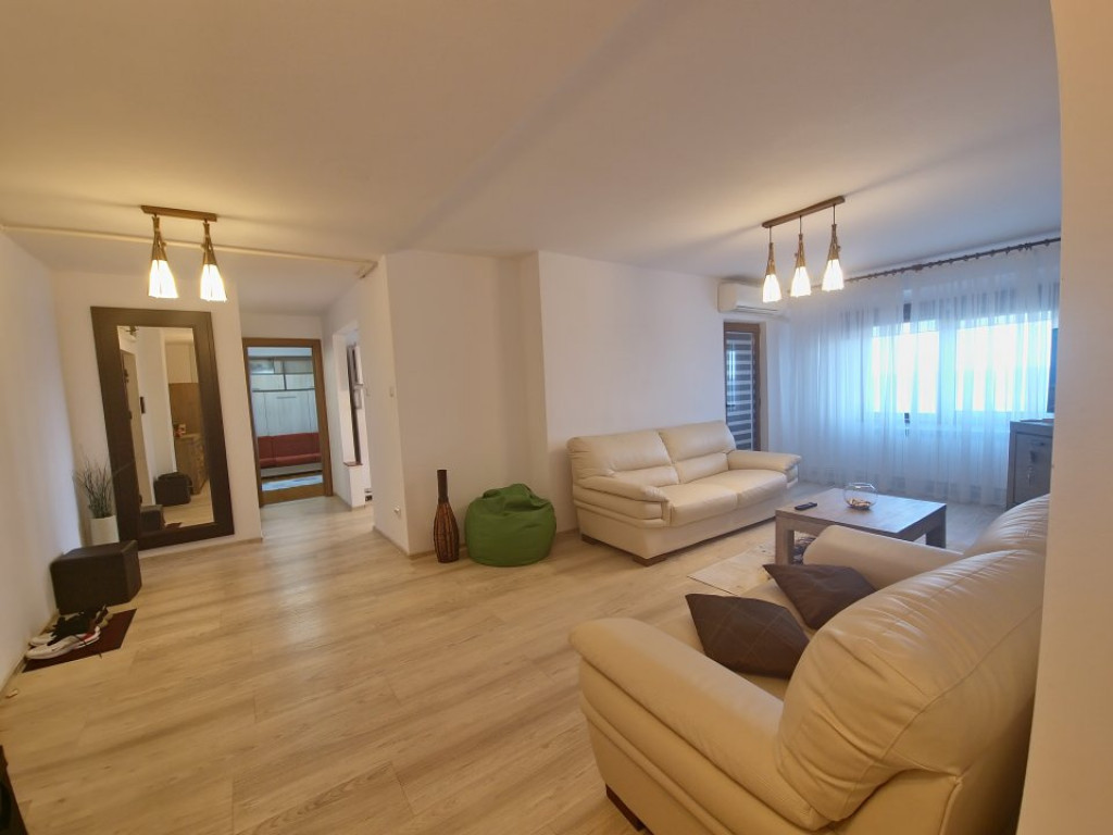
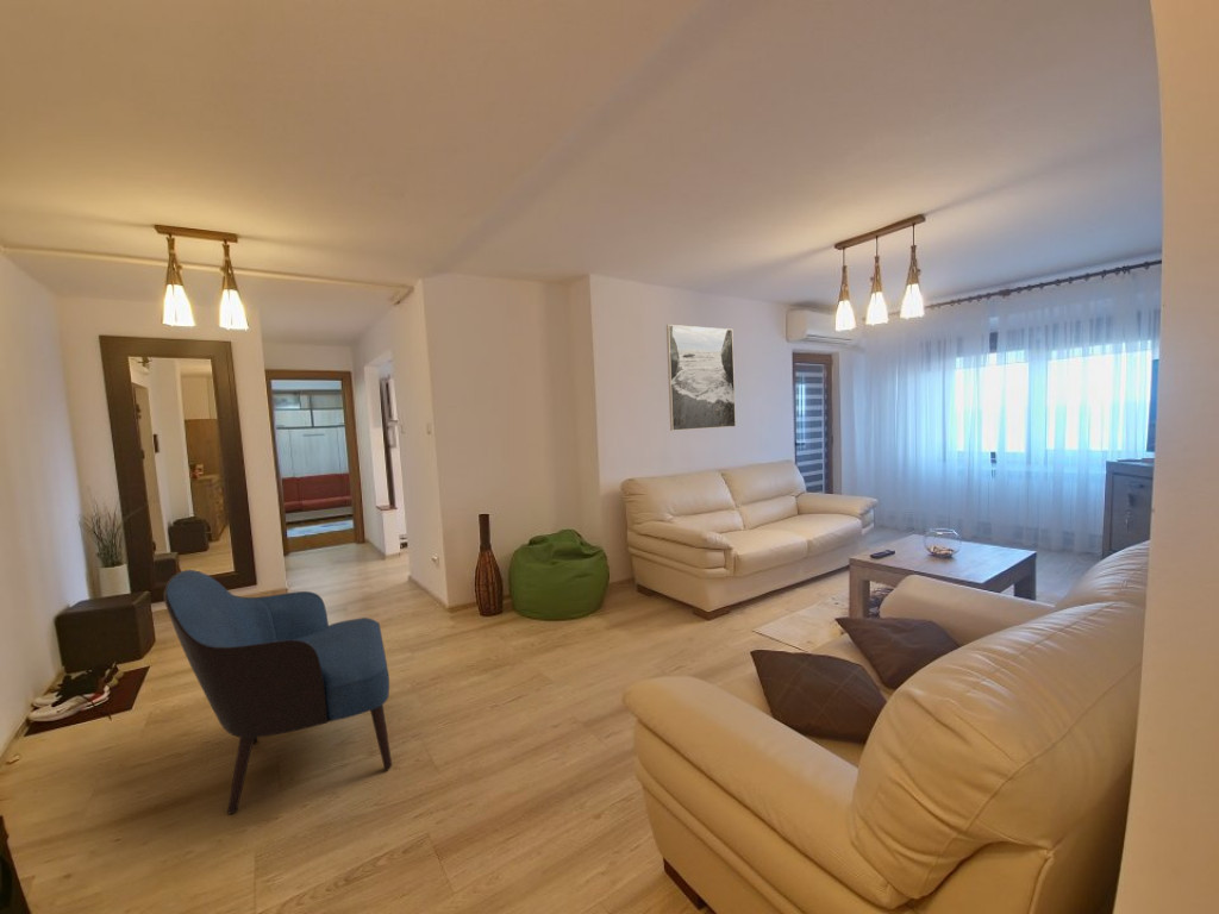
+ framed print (702, 377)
+ armchair (290, 659)
